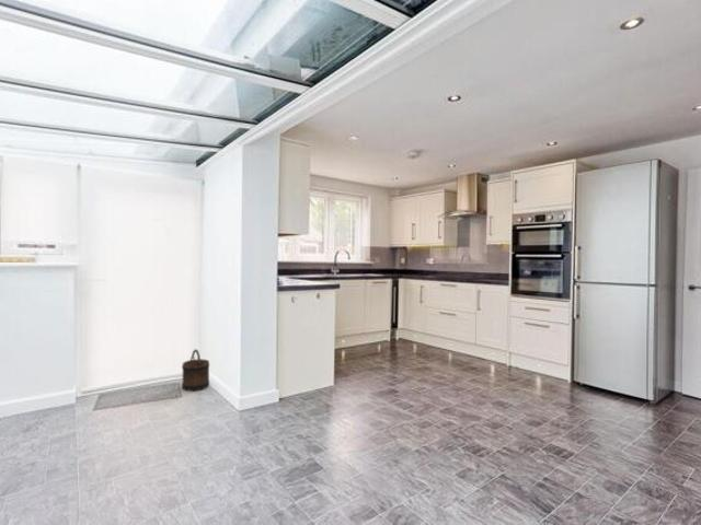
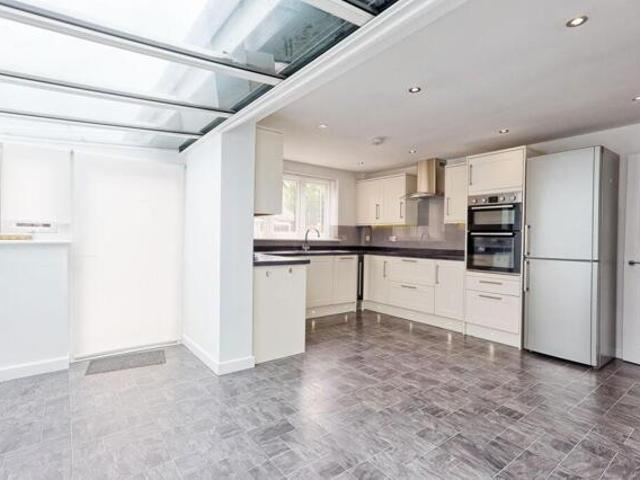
- bucket (195, 368)
